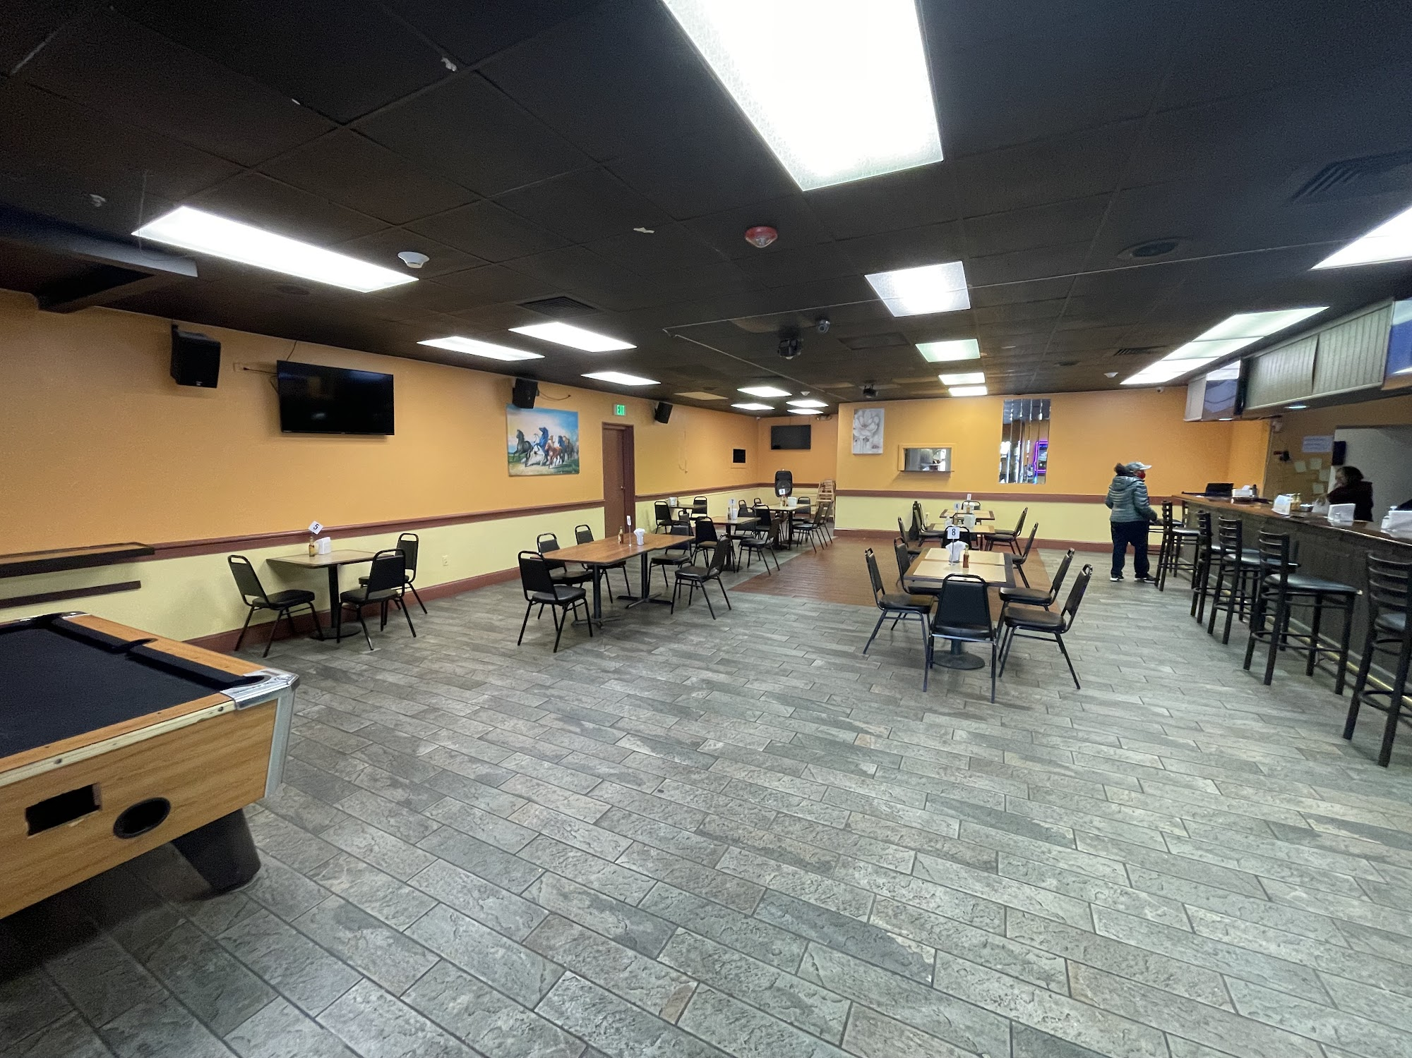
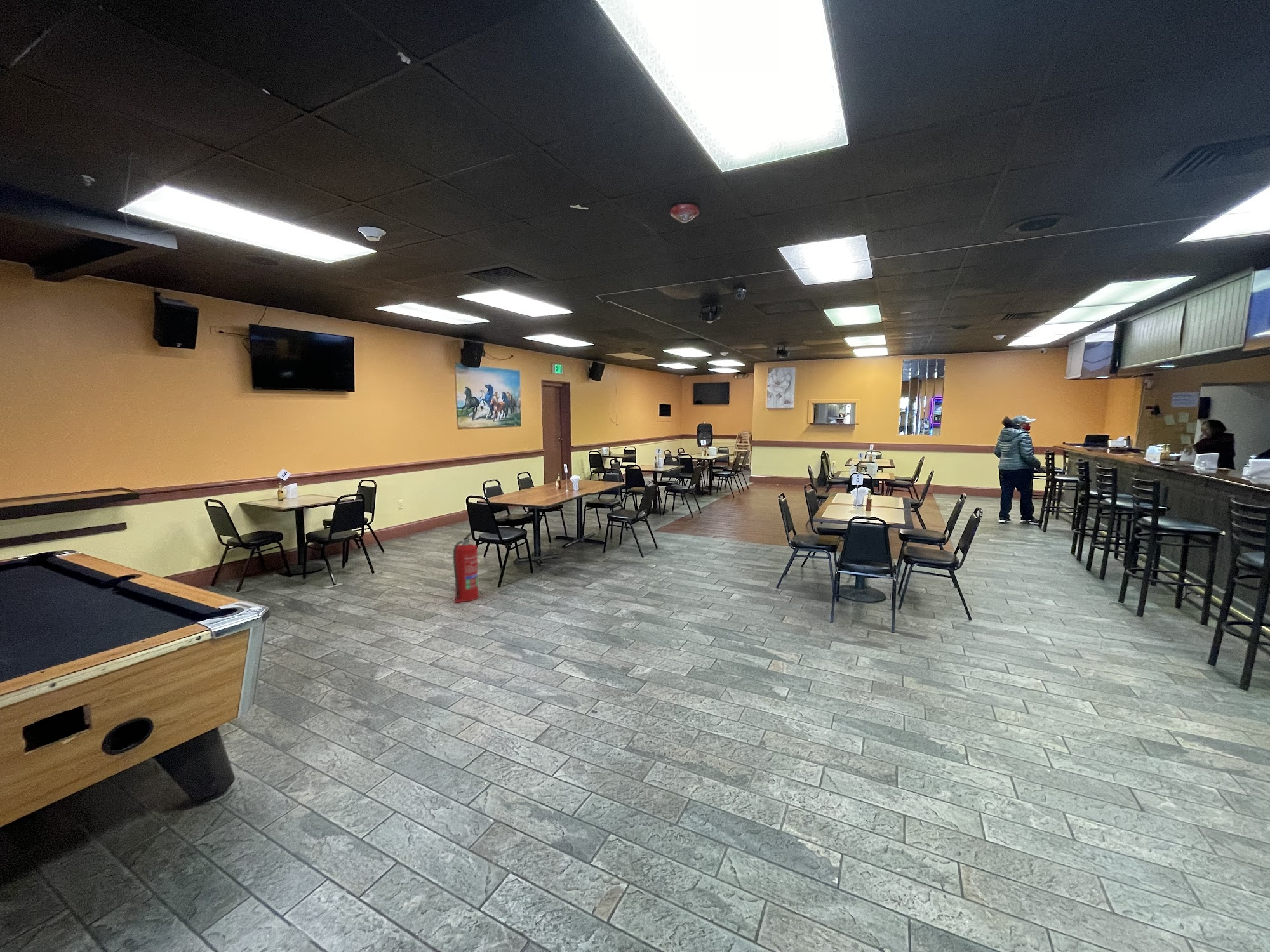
+ fire extinguisher (465, 566)
